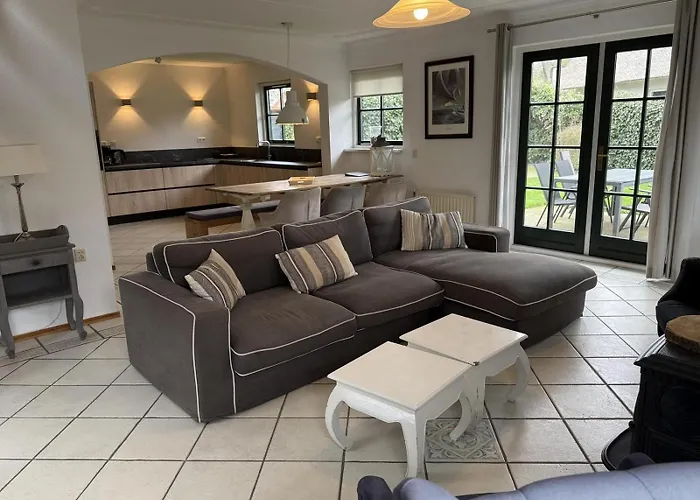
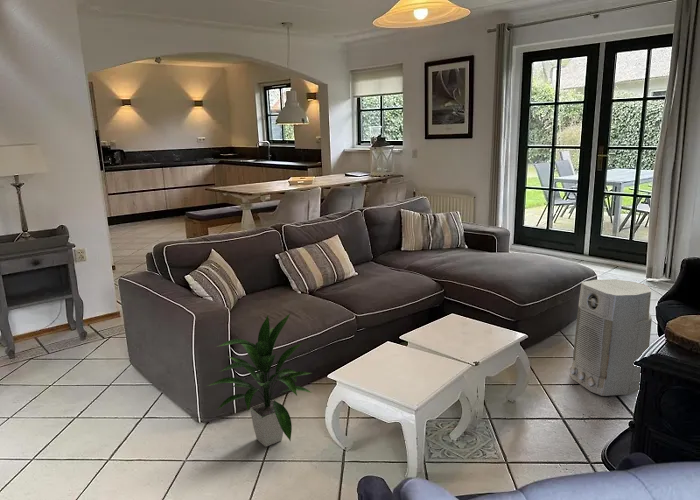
+ indoor plant (265, 382)
+ air purifier (613, 334)
